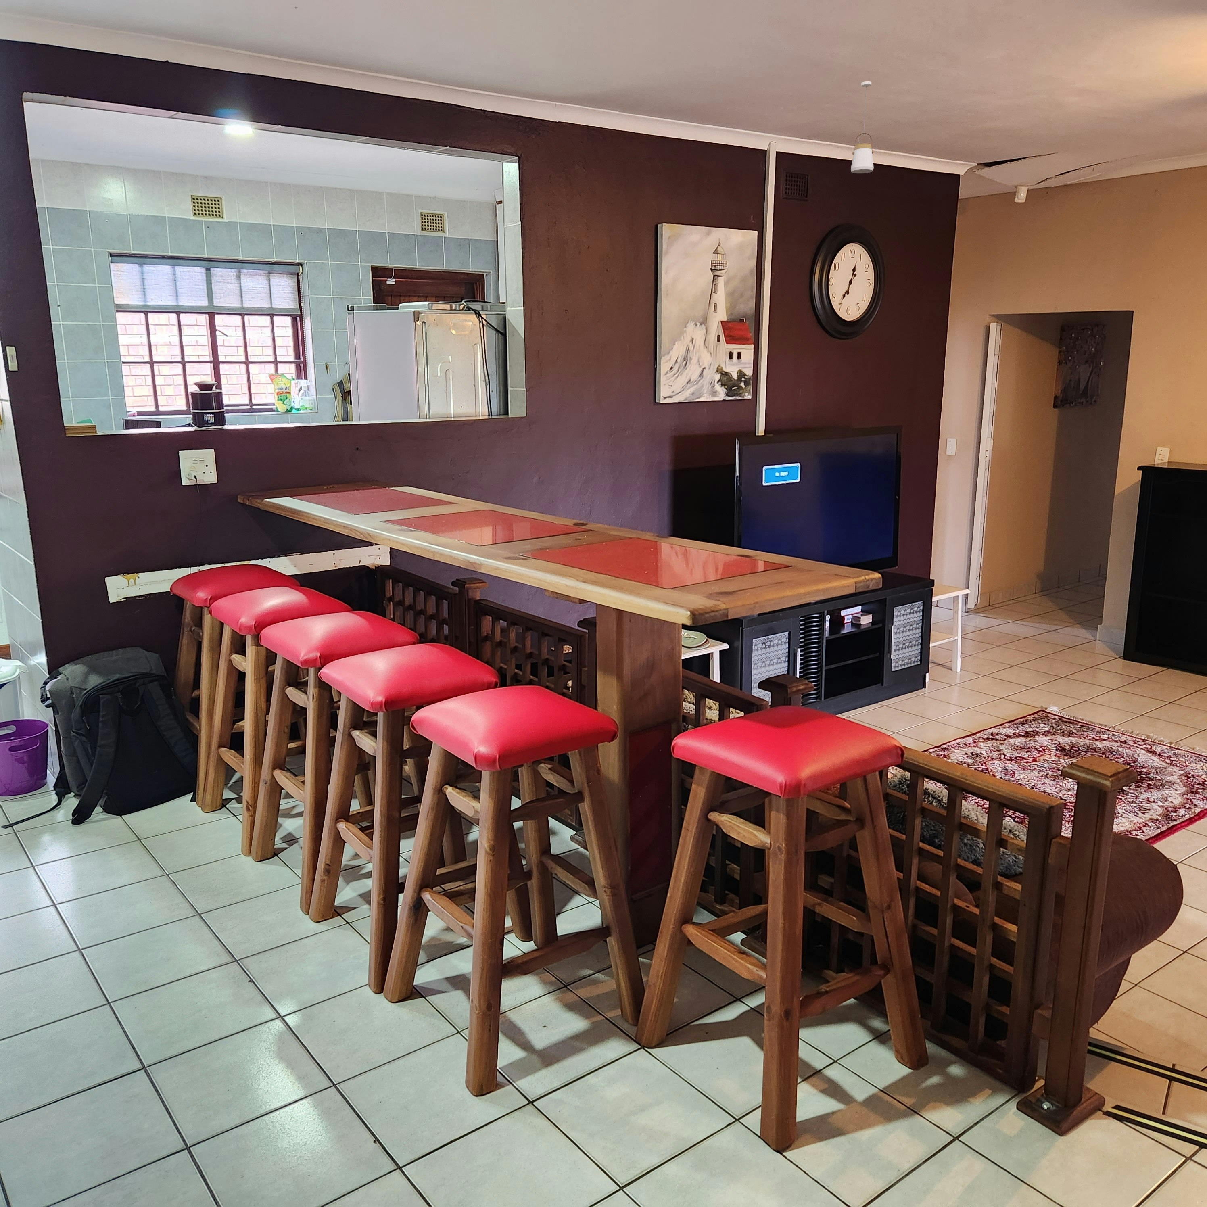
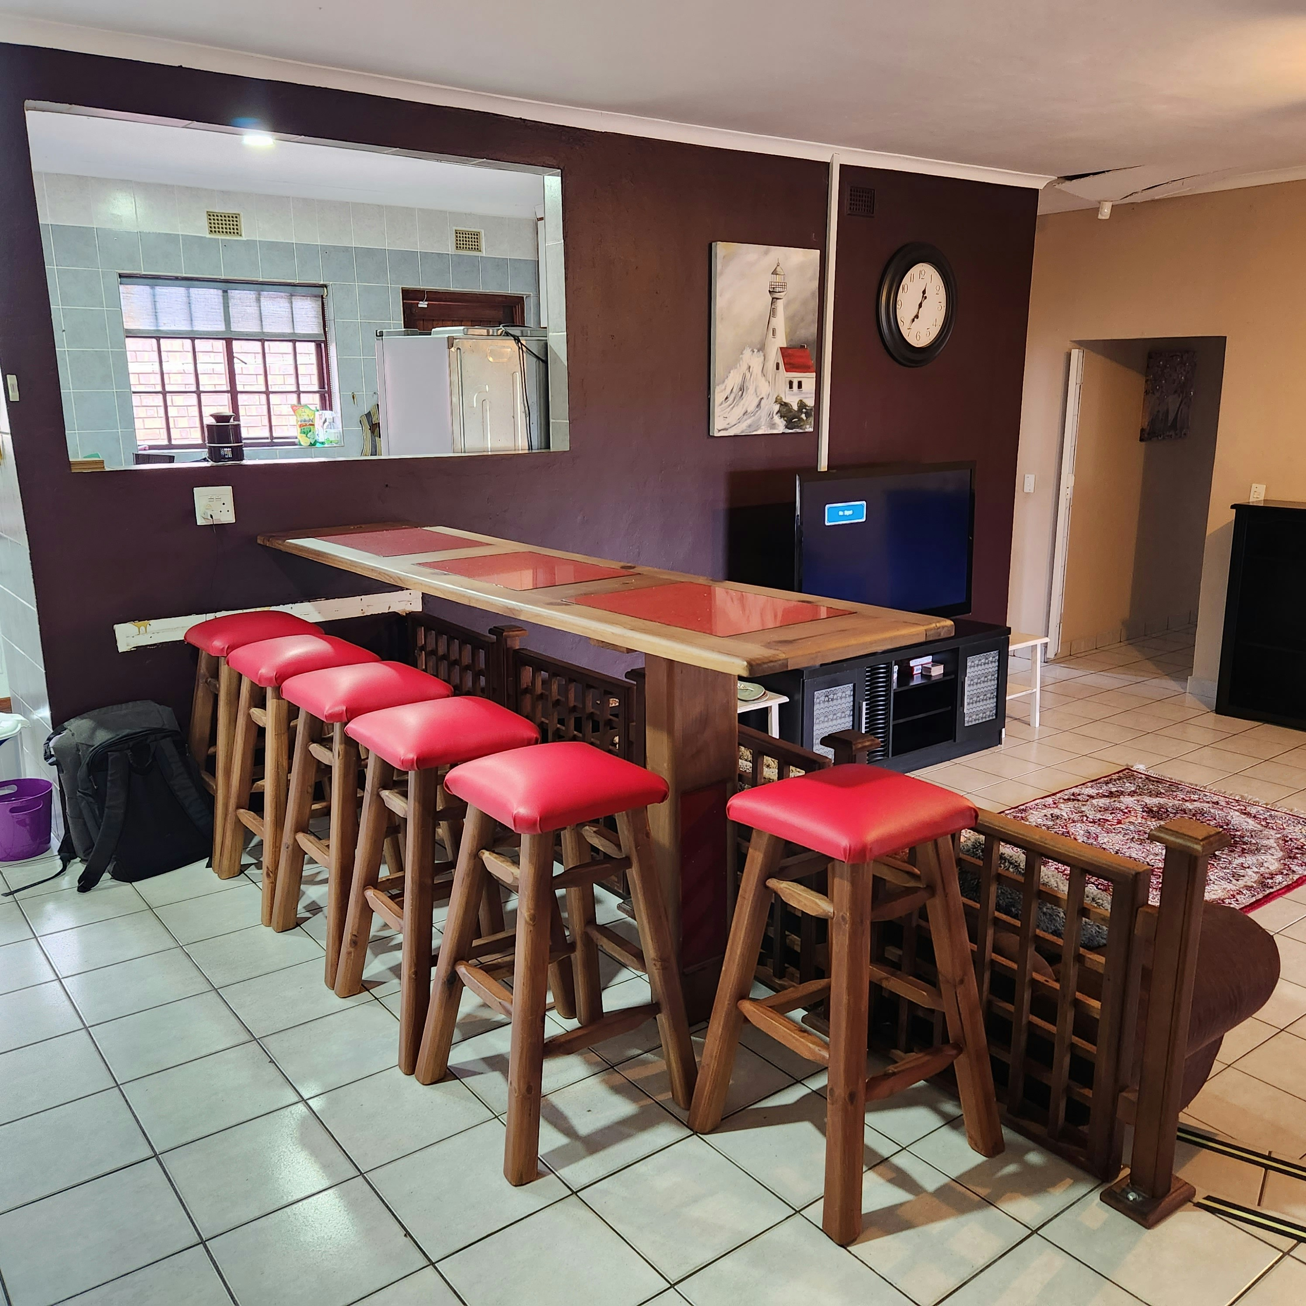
- pendant light (864, 127)
